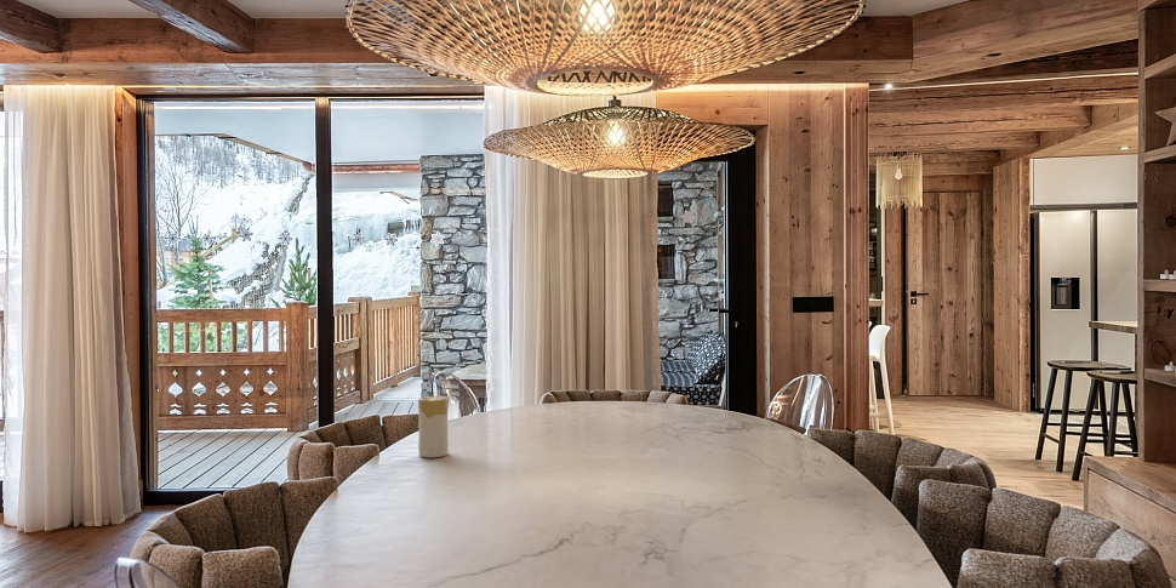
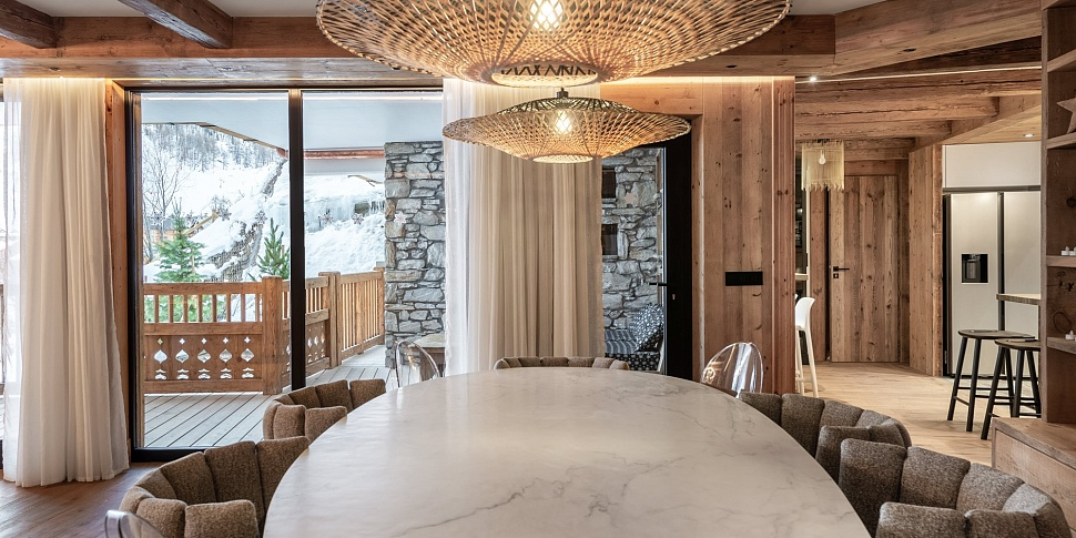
- candle (433, 426)
